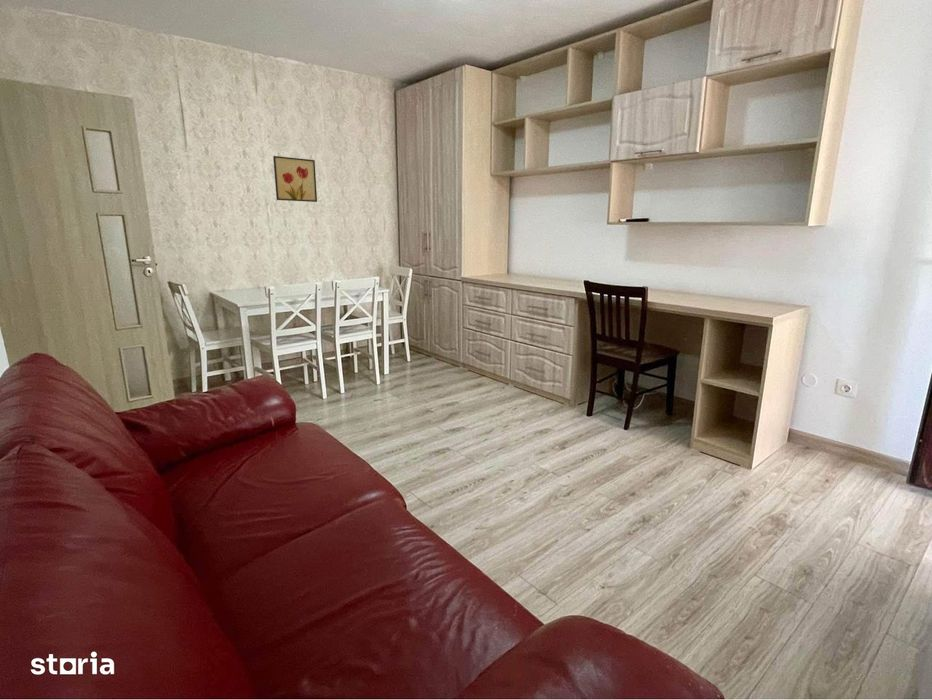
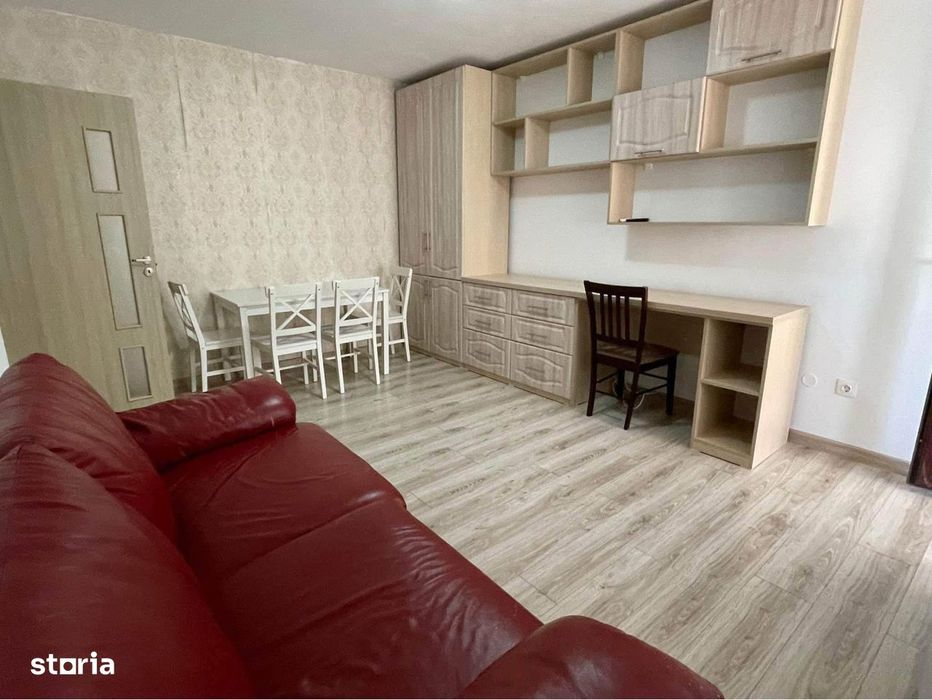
- wall art (295, 179)
